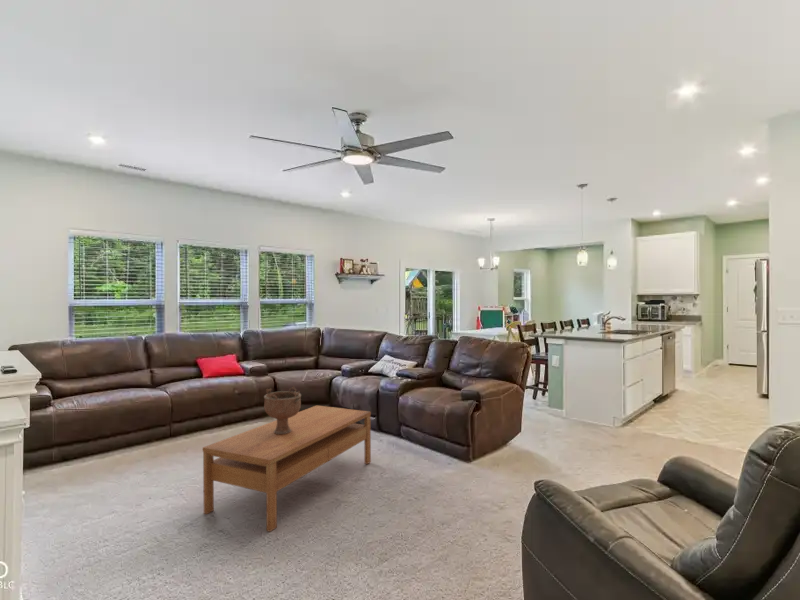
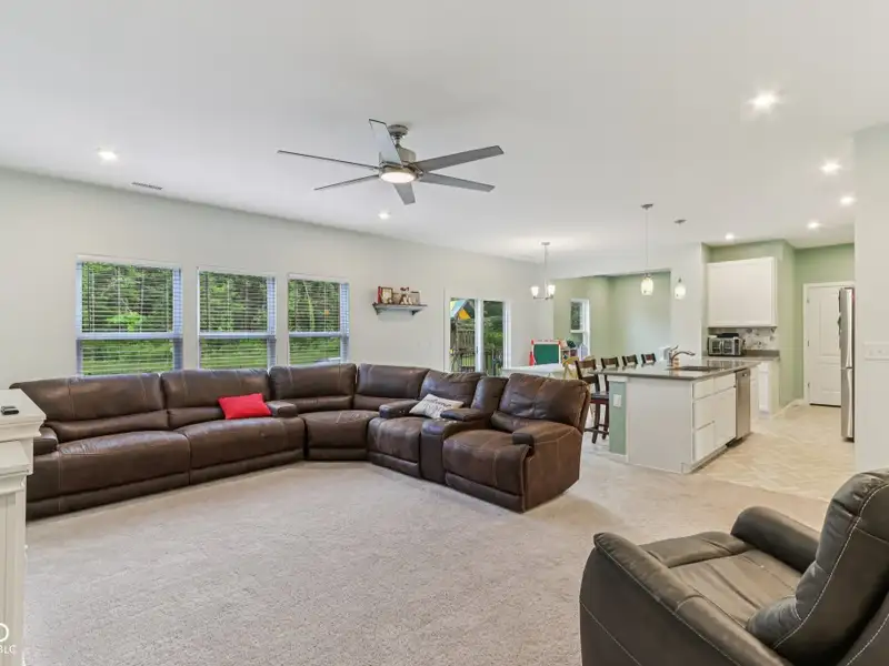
- coffee table (298, 455)
- decorative bowl (282, 410)
